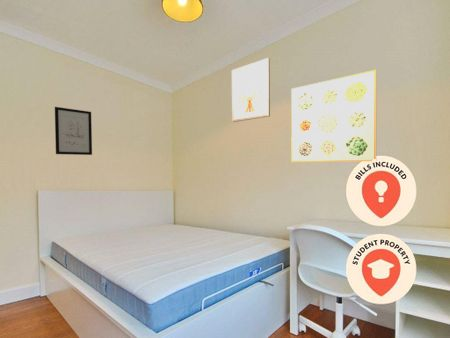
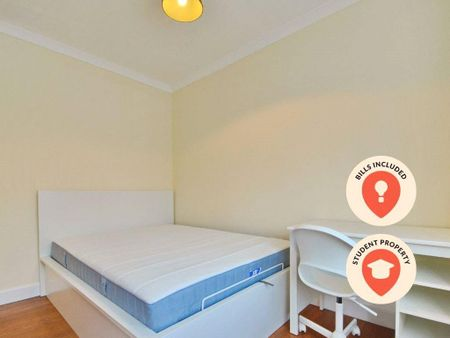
- wall art (329, 121)
- picture frame (249, 92)
- wall art (74, 132)
